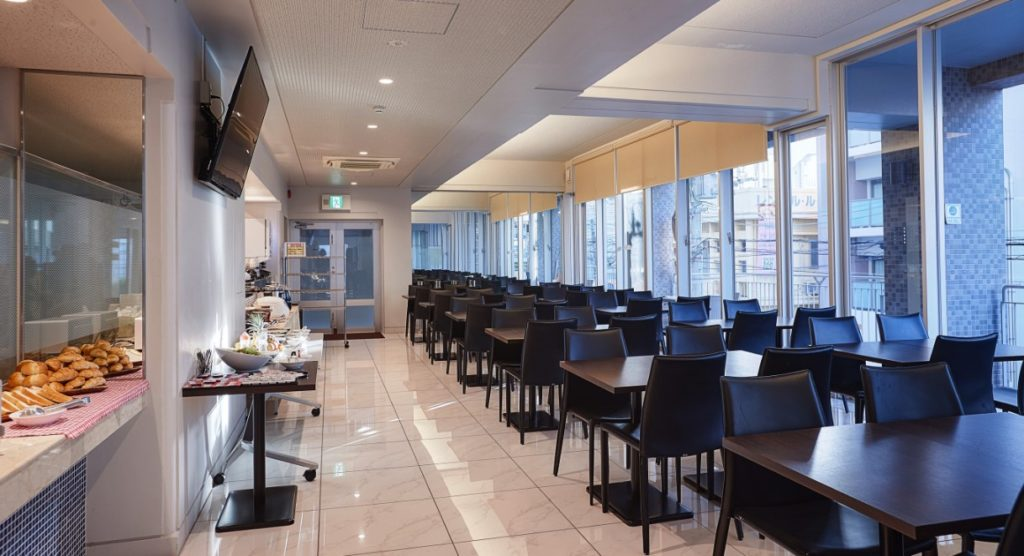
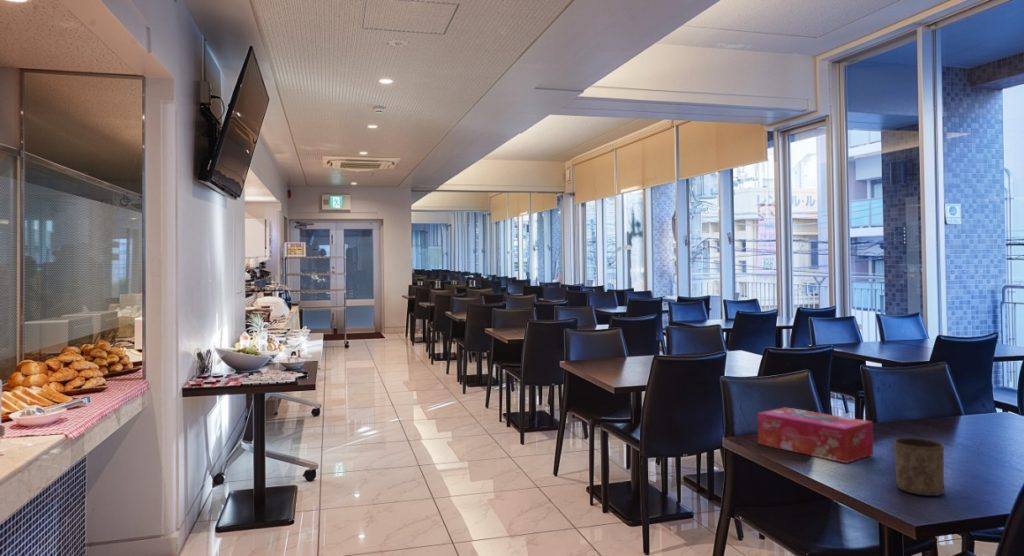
+ cup (919, 466)
+ tissue box (813, 432)
